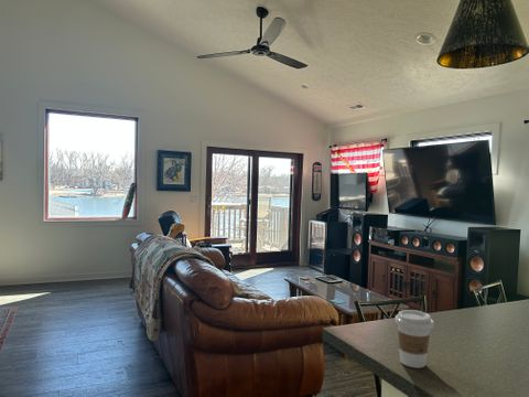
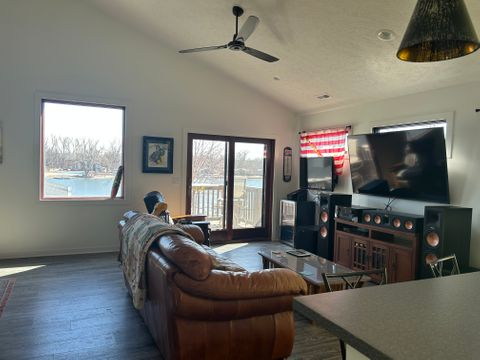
- coffee cup (413, 337)
